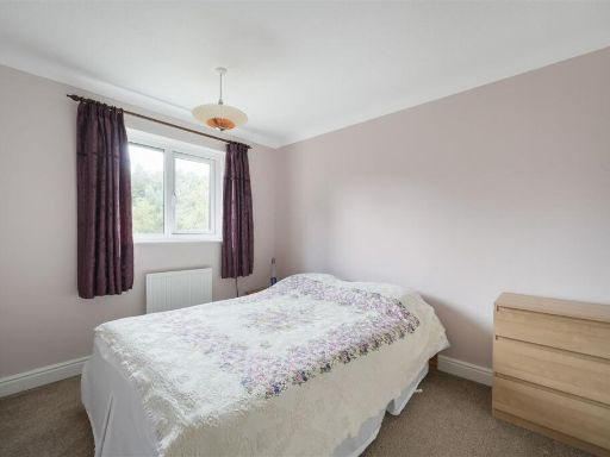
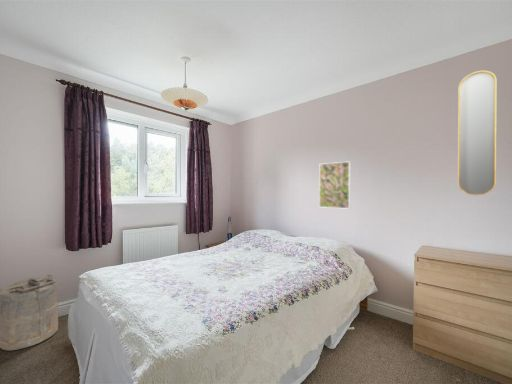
+ home mirror (476, 133)
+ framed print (334, 185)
+ laundry hamper (27, 308)
